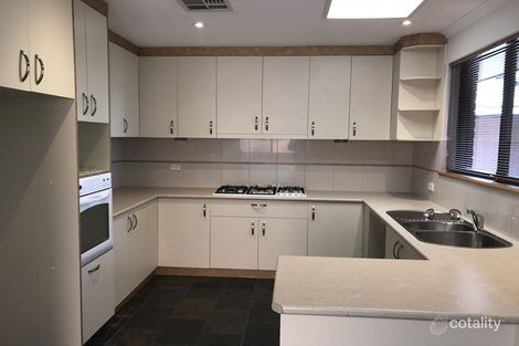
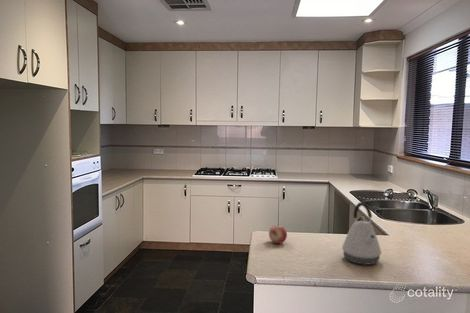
+ fruit (277, 234)
+ kettle (362, 231)
